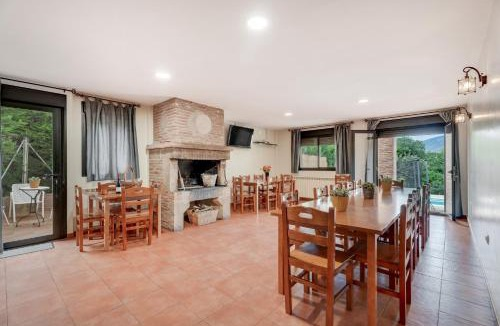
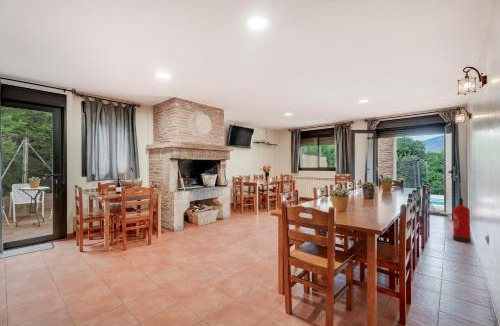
+ fire extinguisher (461, 217)
